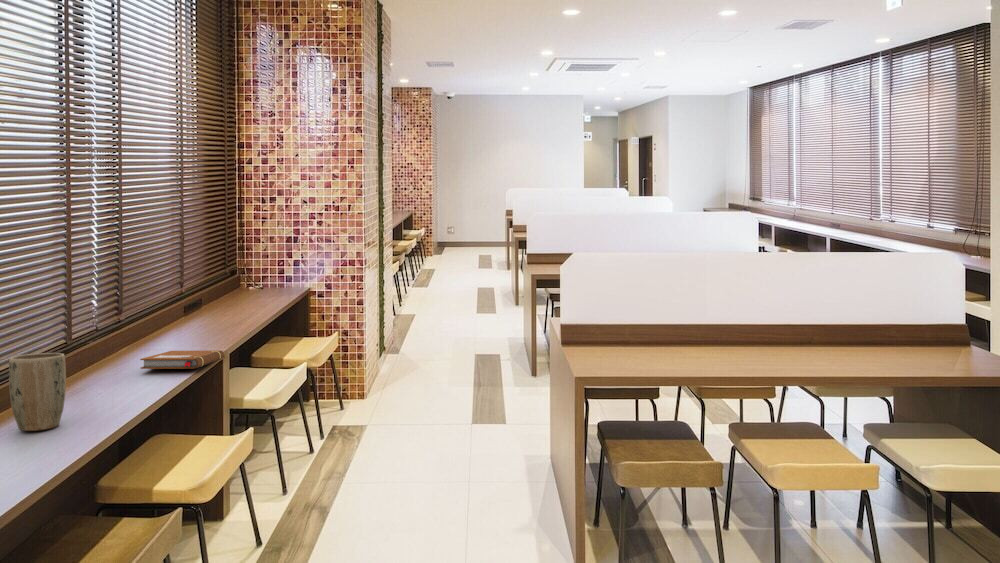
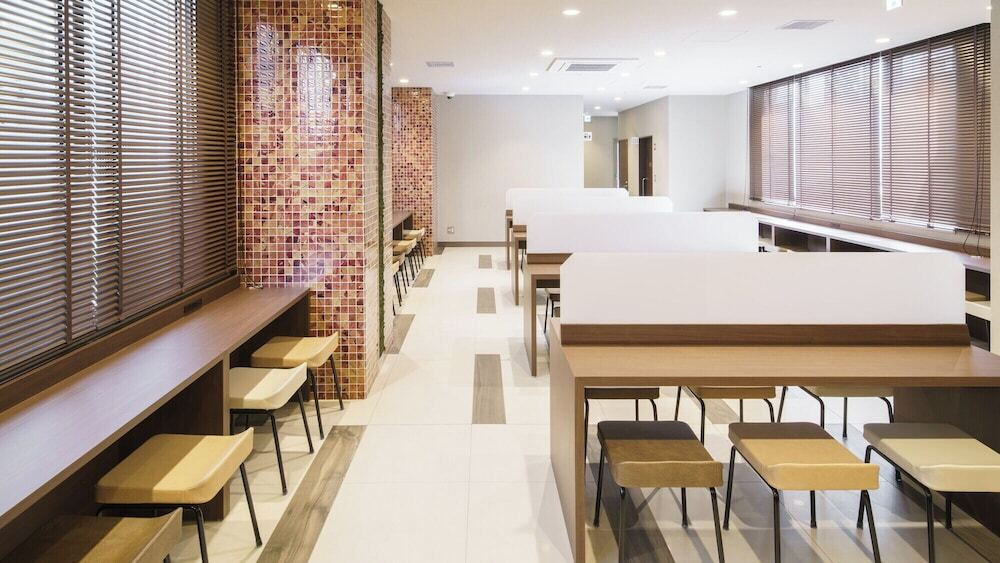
- plant pot (38, 391)
- notebook (183, 359)
